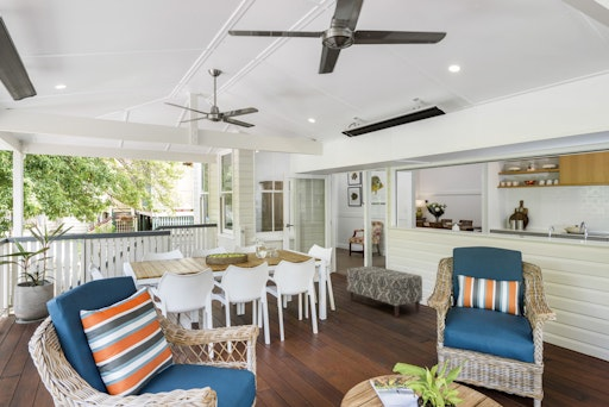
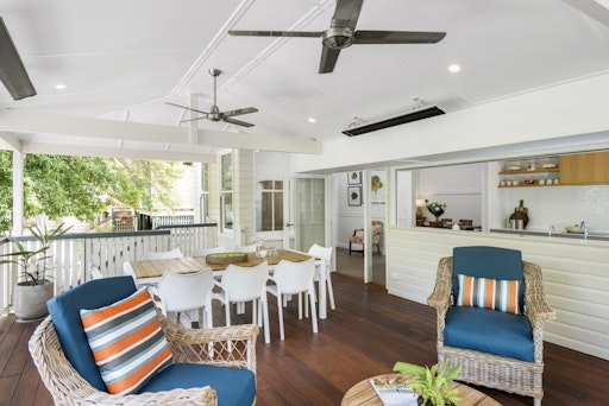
- bench (382, 288)
